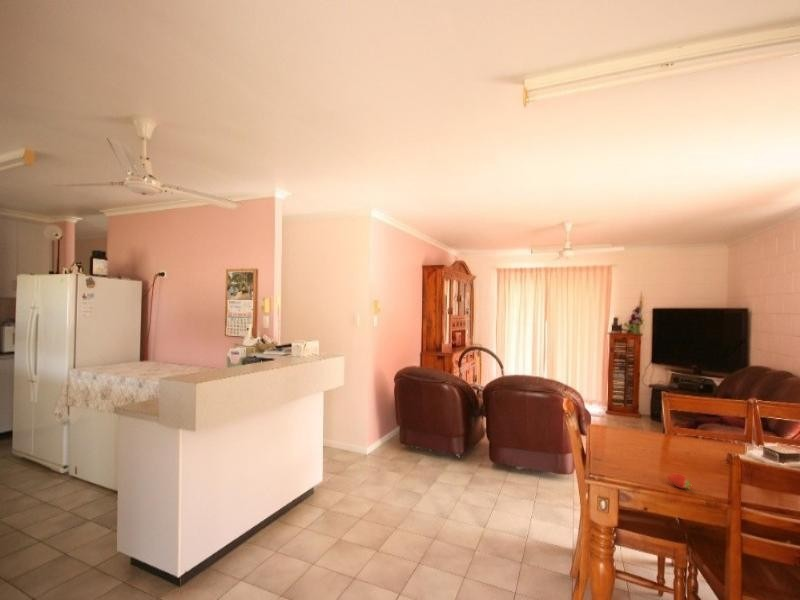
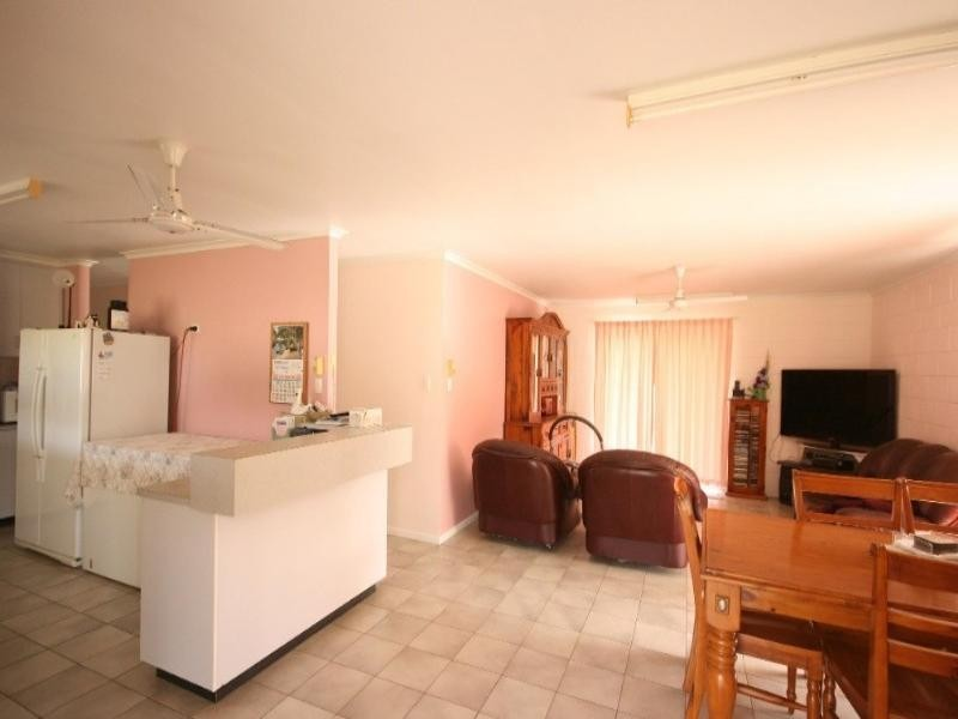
- fruit (679, 480)
